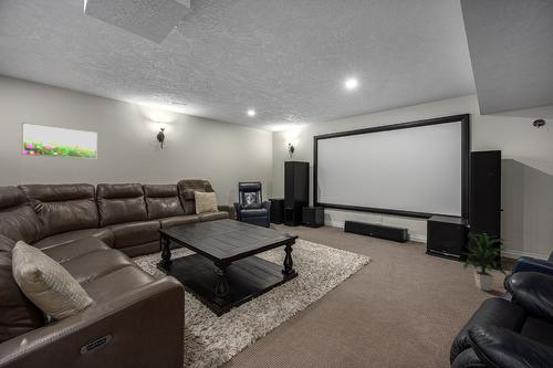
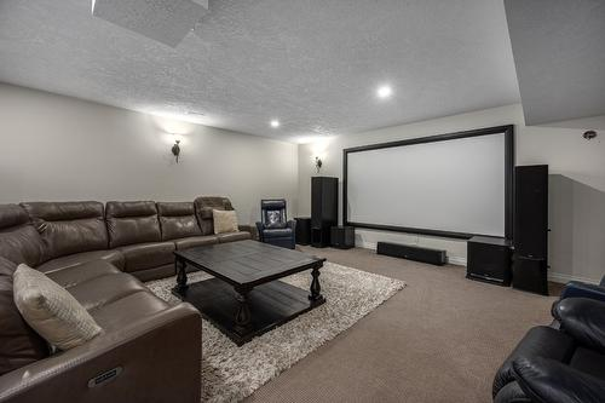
- indoor plant (483, 260)
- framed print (62, 143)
